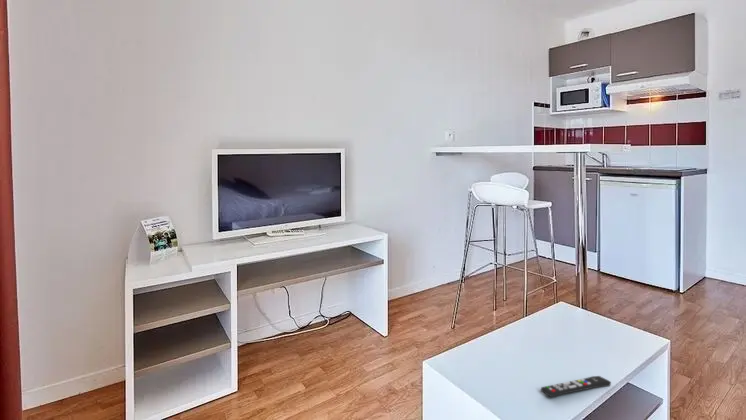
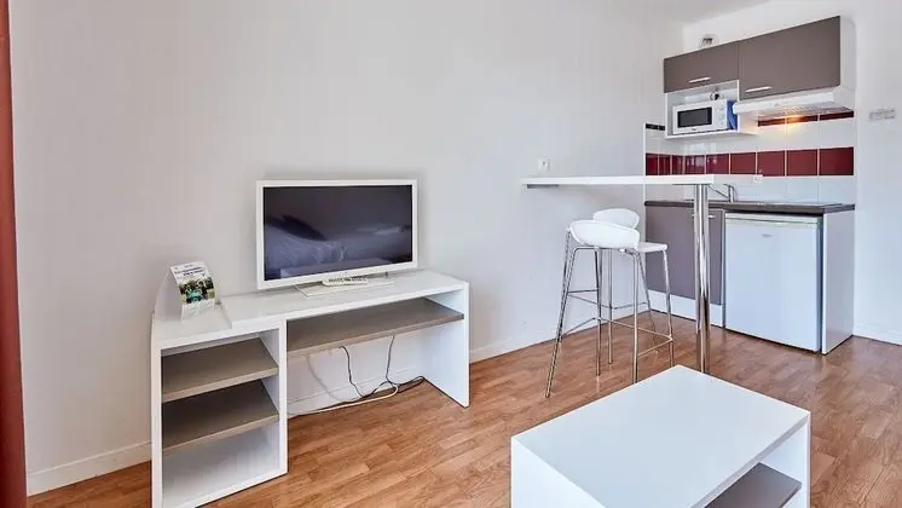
- remote control (576, 386)
